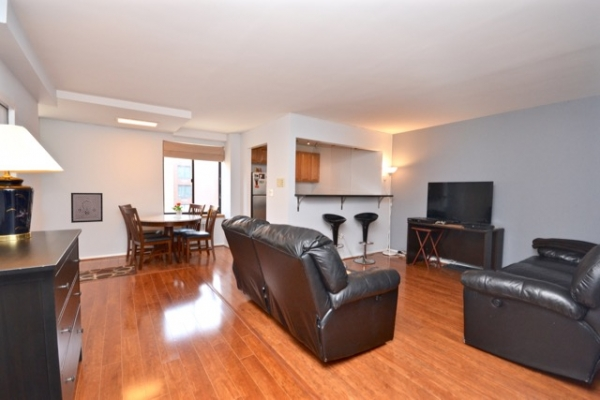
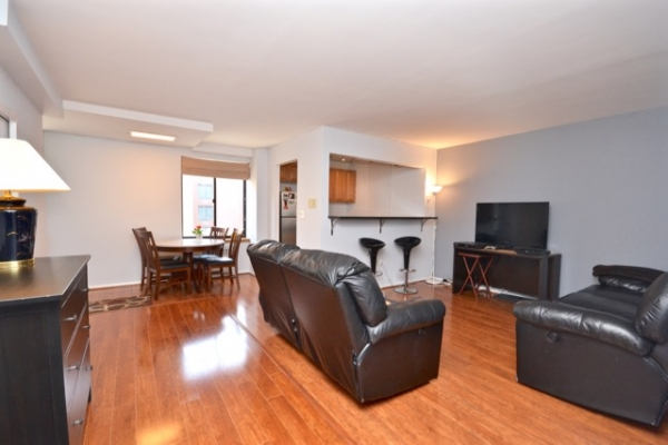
- wall art (87, 207)
